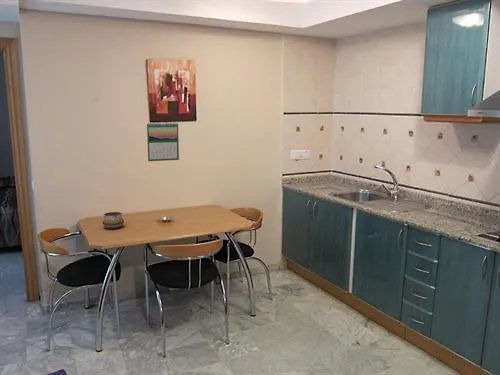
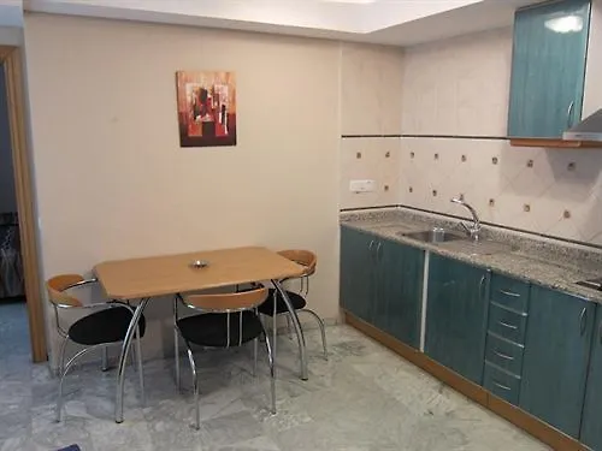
- calendar (163, 141)
- decorative bowl (113, 220)
